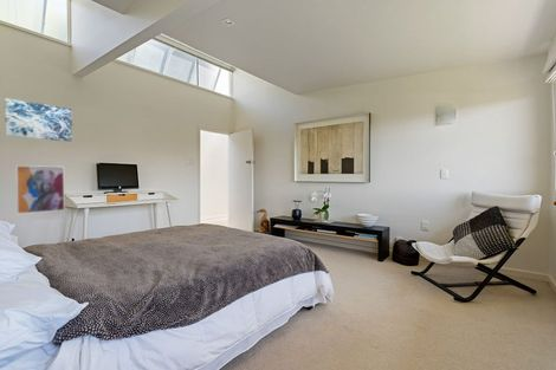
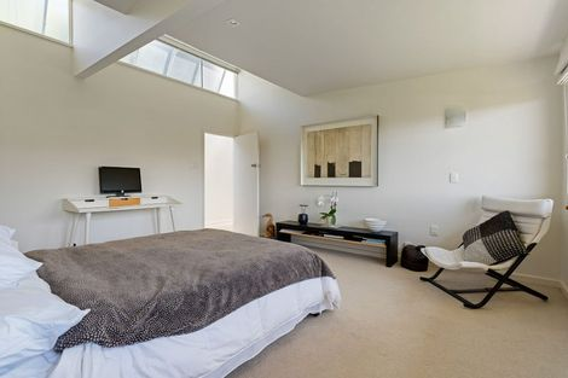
- wall art (40, 121)
- wall art (41, 189)
